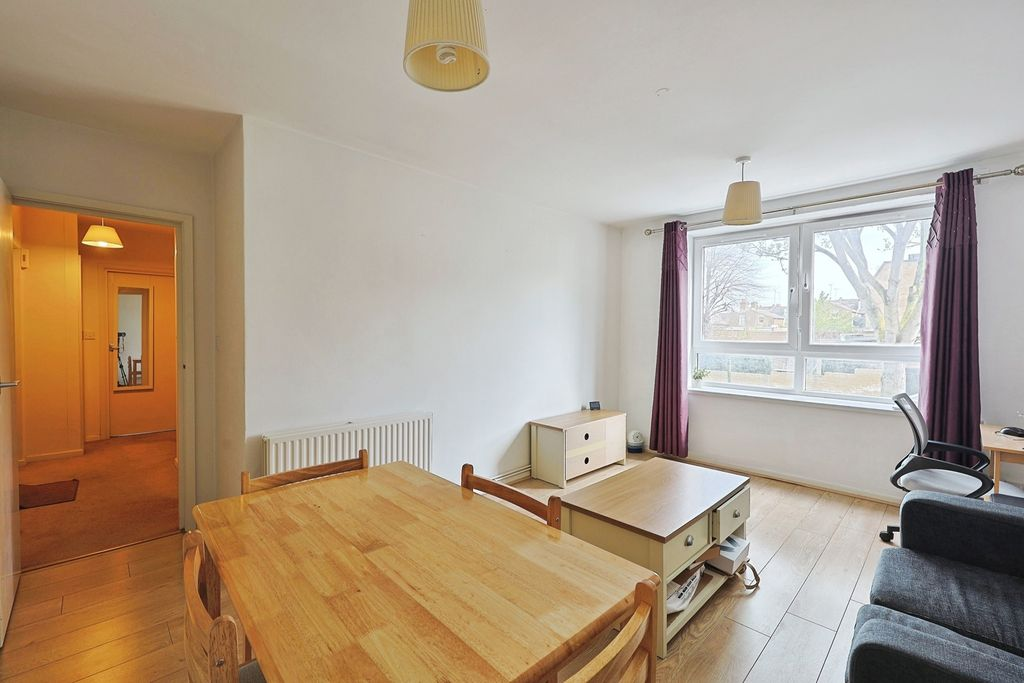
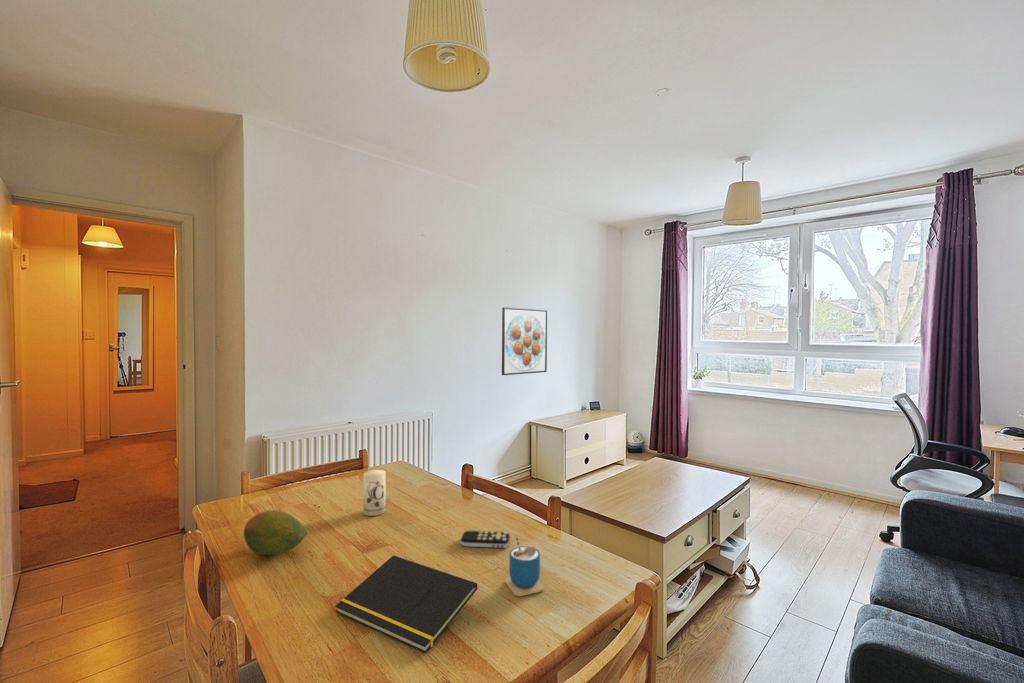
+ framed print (525, 341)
+ fruit (273, 532)
+ candle (374, 492)
+ remote control (485, 538)
+ cup (524, 558)
+ notepad (407, 597)
